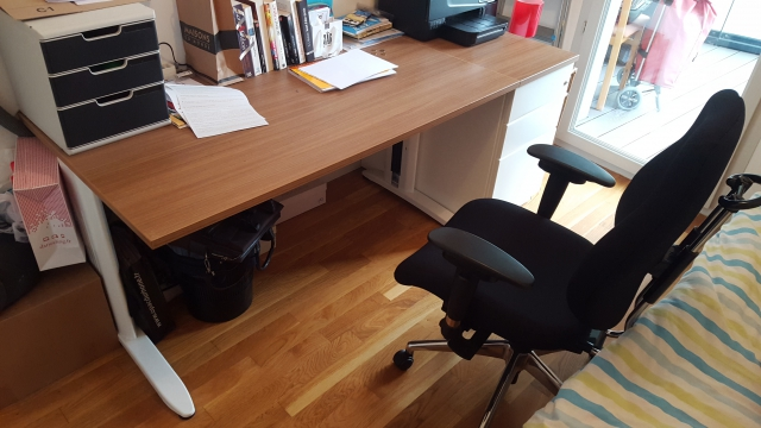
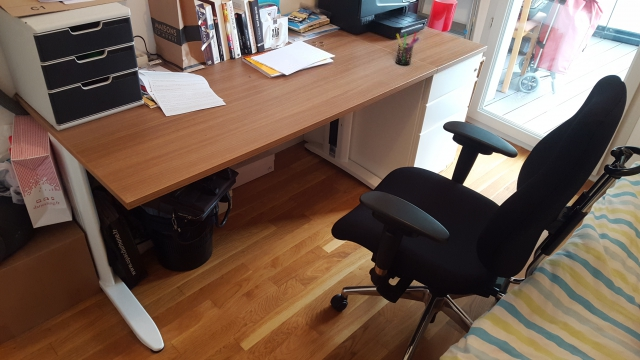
+ pen holder (406, 47)
